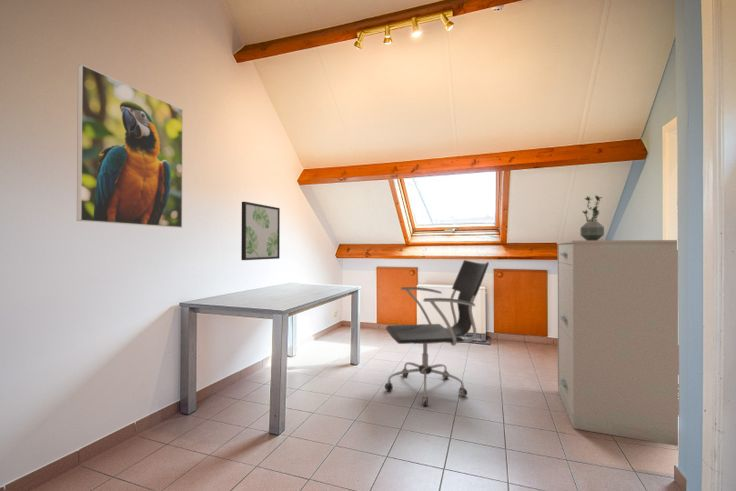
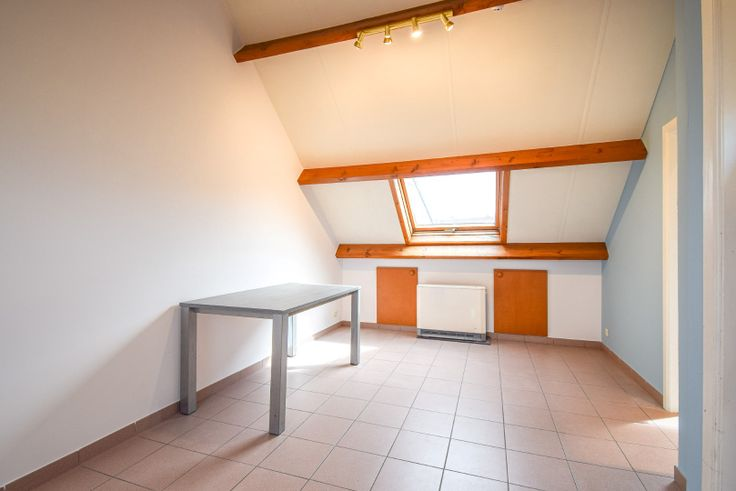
- office chair (434, 324)
- filing cabinet (615, 328)
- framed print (137, 157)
- potted plant (591, 218)
- wall art (261, 232)
